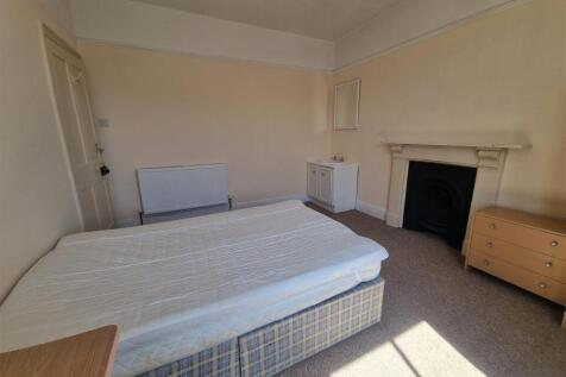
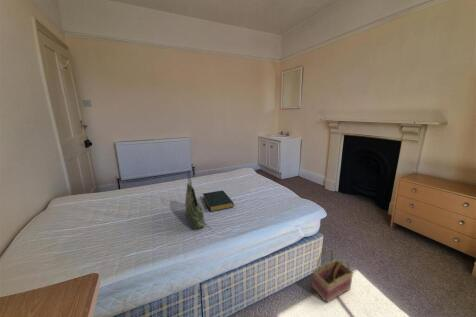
+ basket (332, 271)
+ hardback book (217, 200)
+ tote bag (192, 195)
